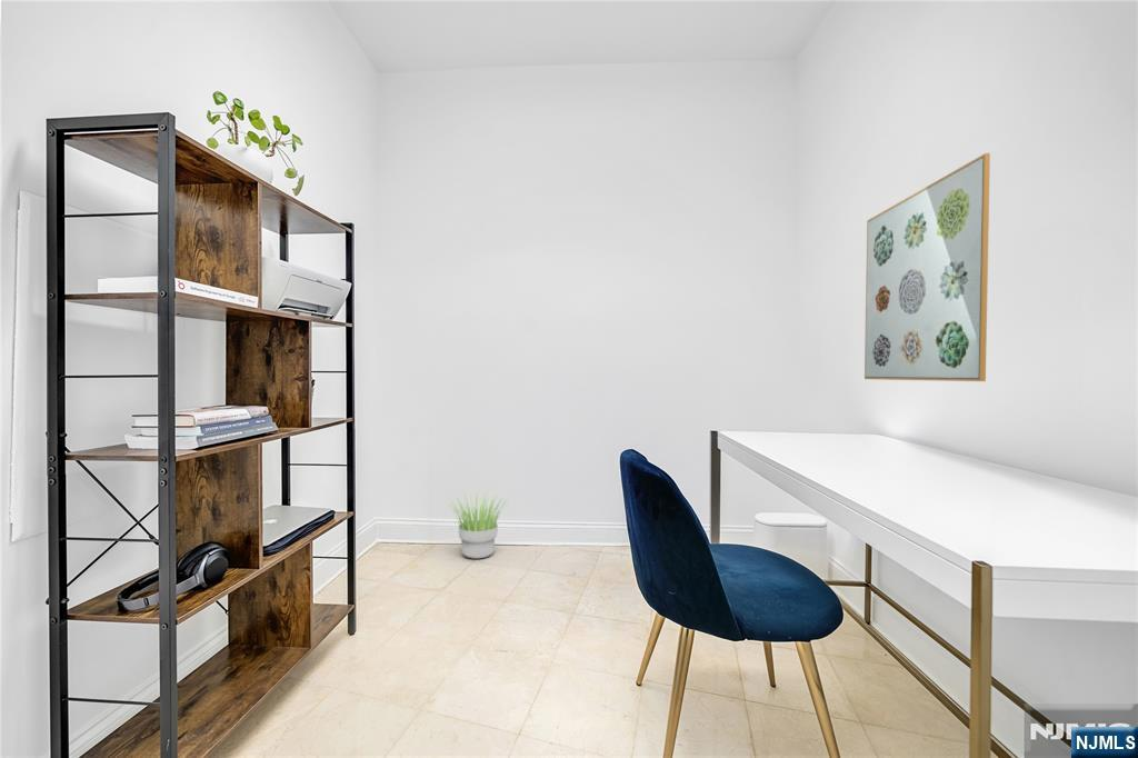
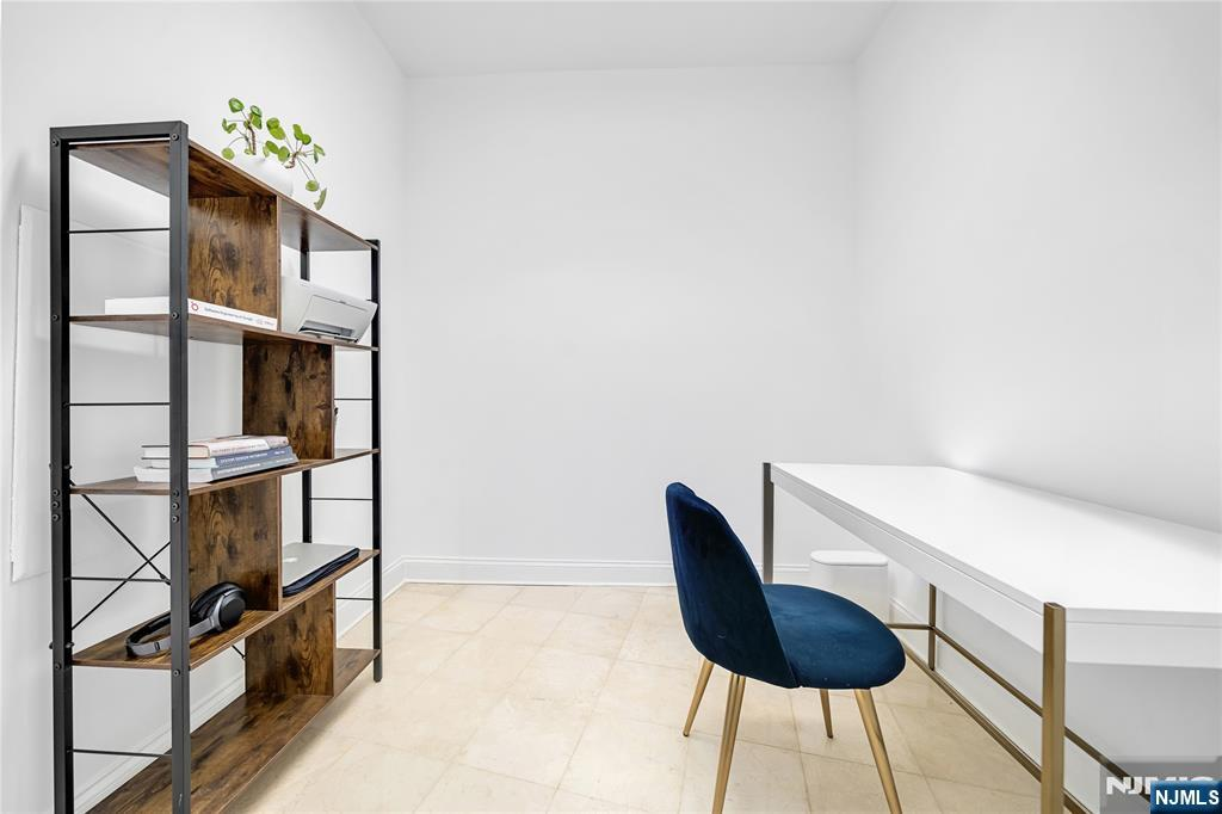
- potted plant (477, 527)
- wall art (915, 286)
